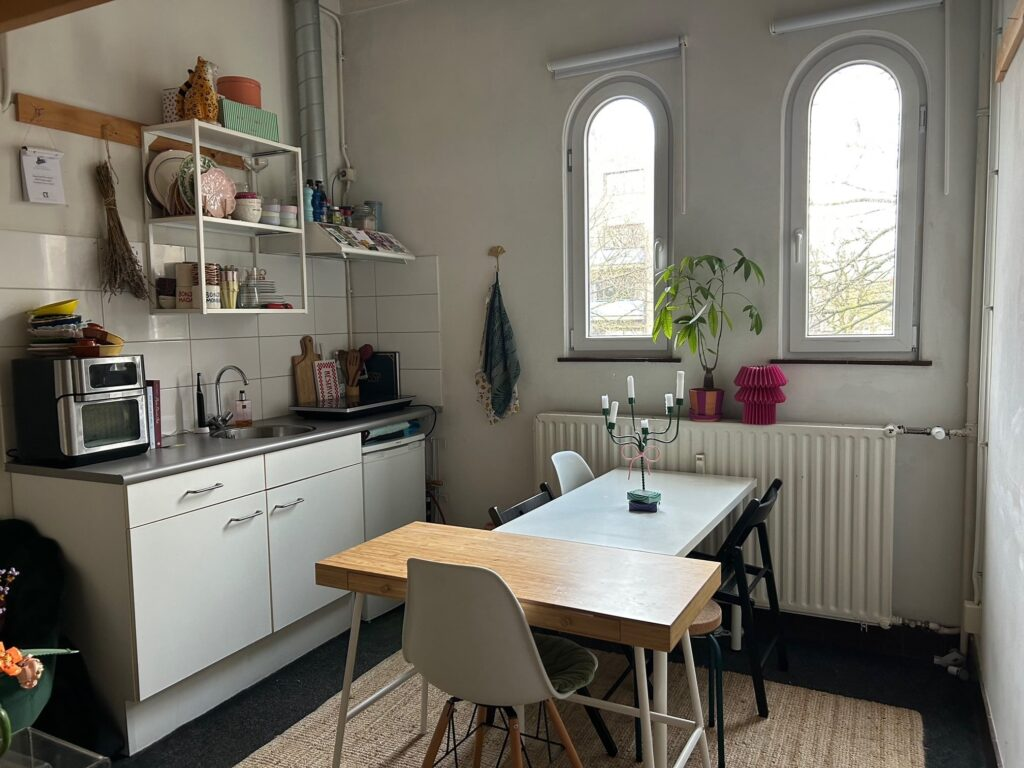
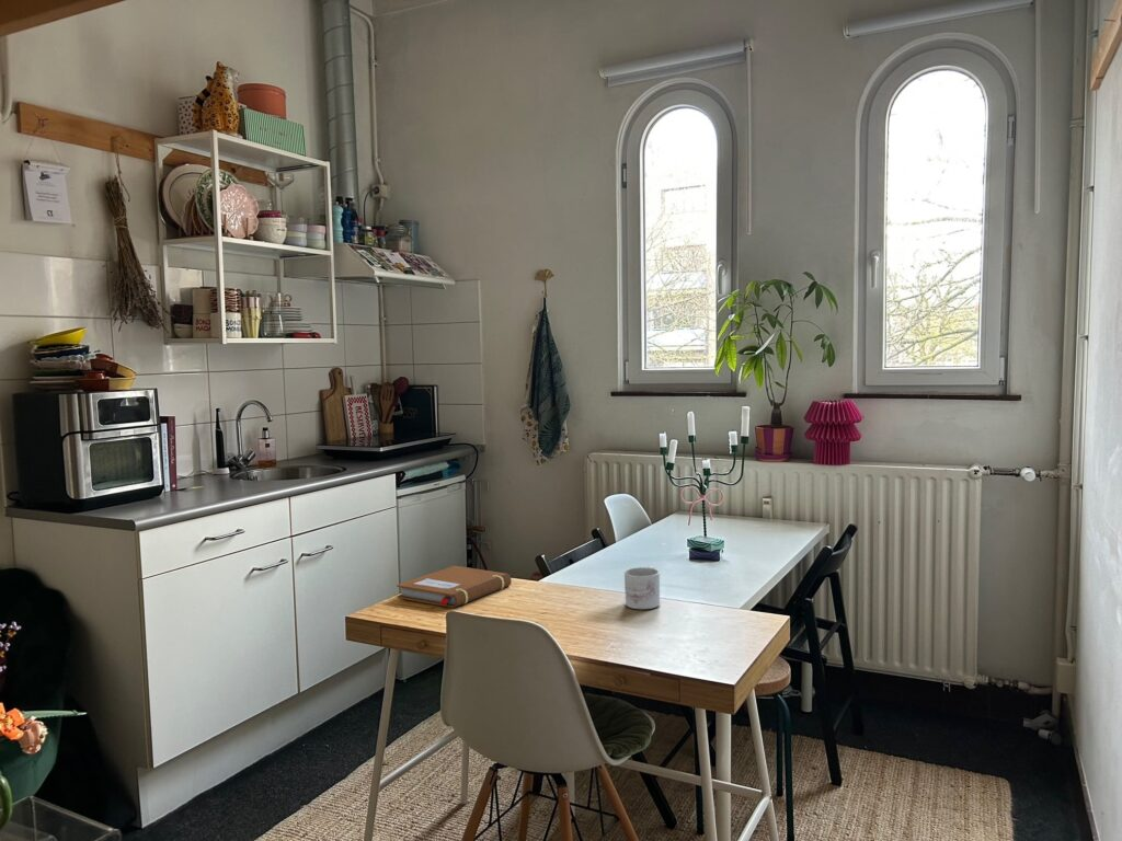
+ notebook (454, 586)
+ mug (644, 586)
